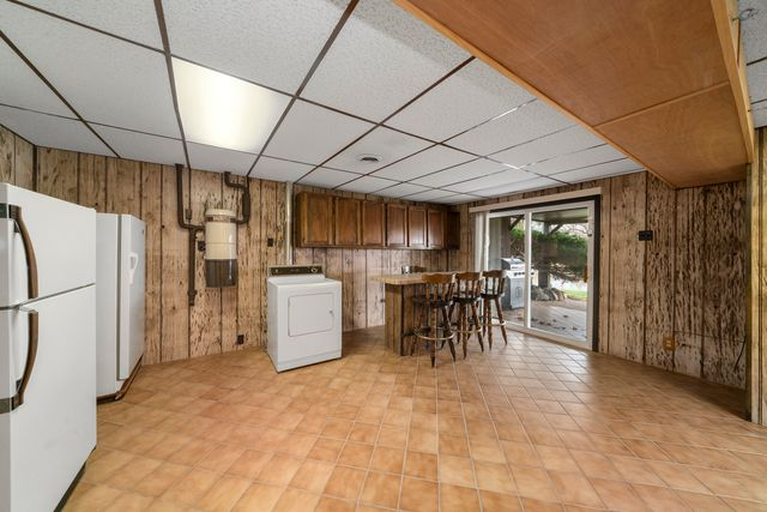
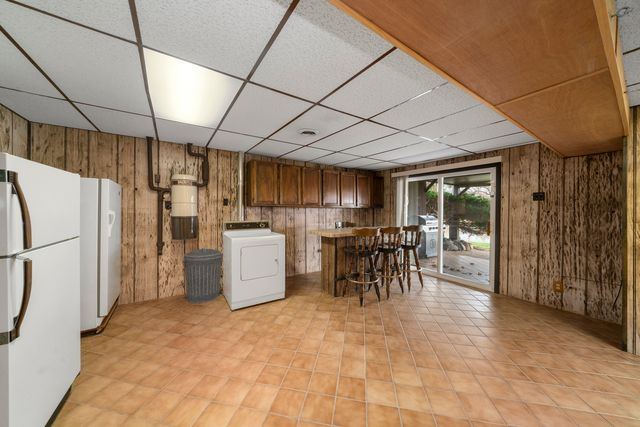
+ trash can (203, 272)
